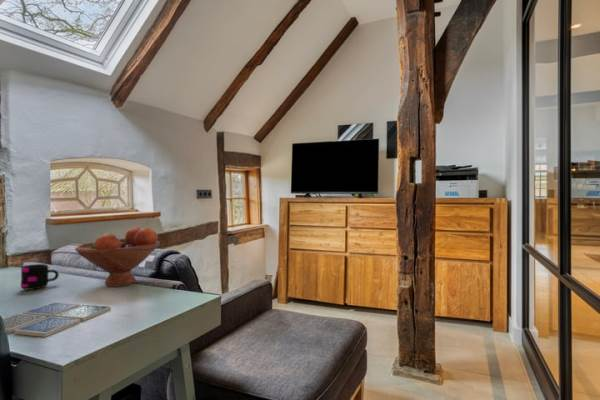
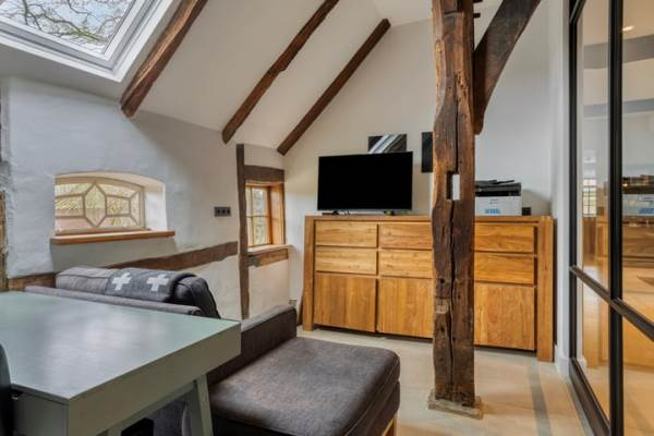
- mug (40, 276)
- drink coaster (50, 317)
- fruit bowl (119, 256)
